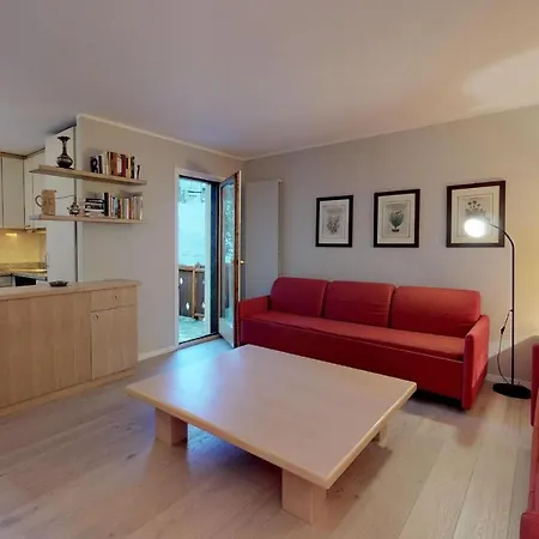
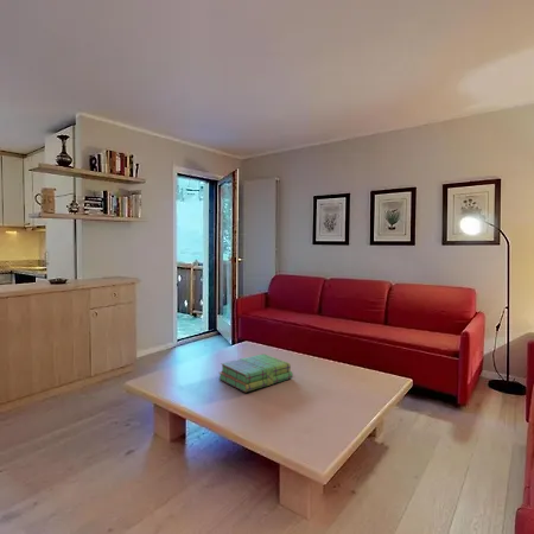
+ stack of books (255, 370)
